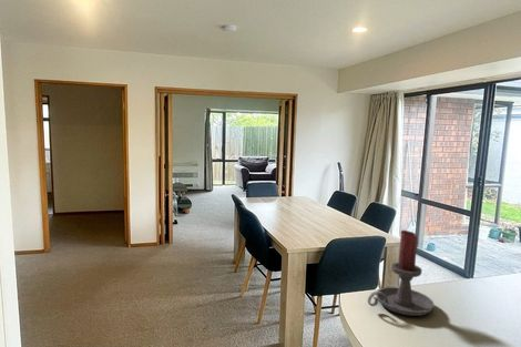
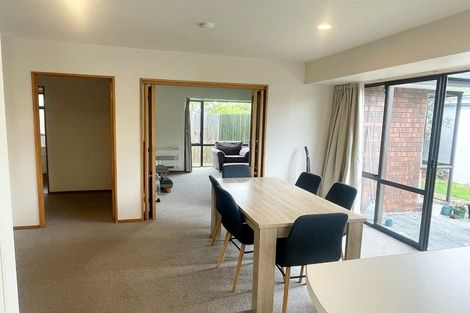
- candle holder (399, 268)
